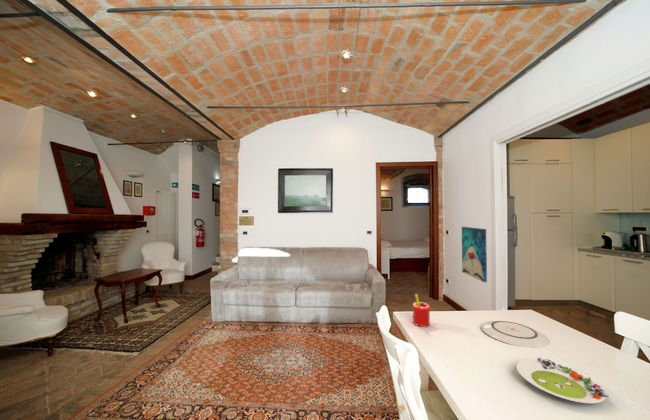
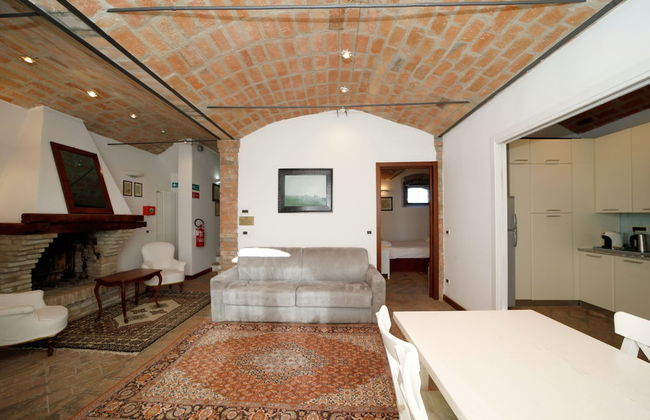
- wall art (473, 252)
- straw (420, 308)
- salad plate (557, 380)
- plate (513, 331)
